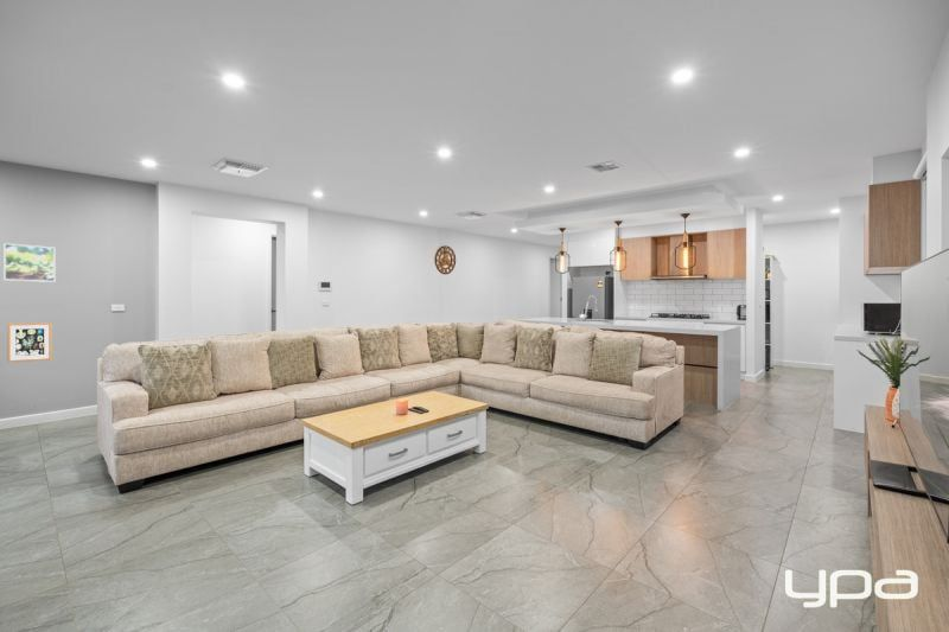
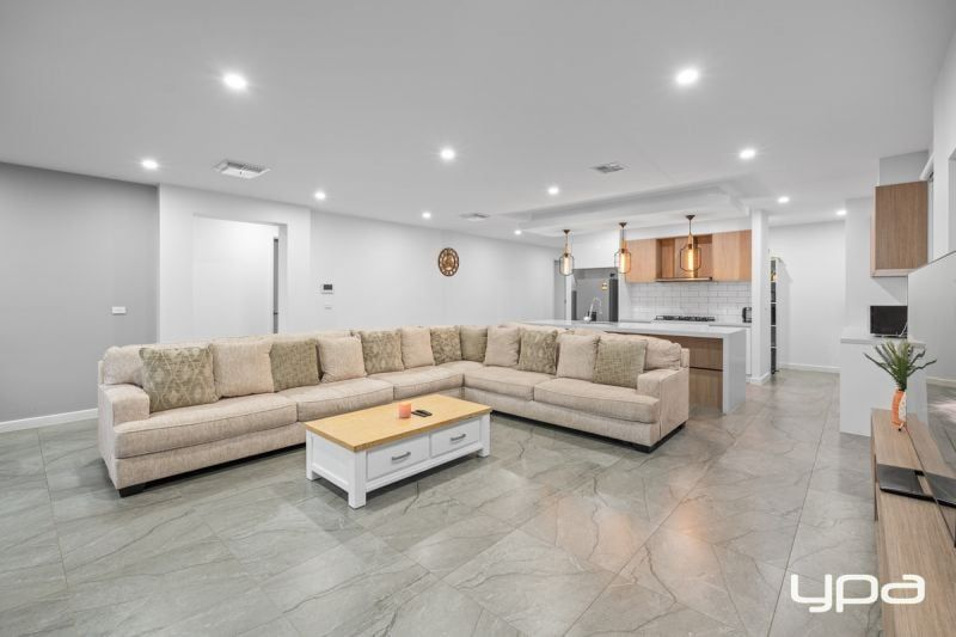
- wall art (30, 341)
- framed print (30, 263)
